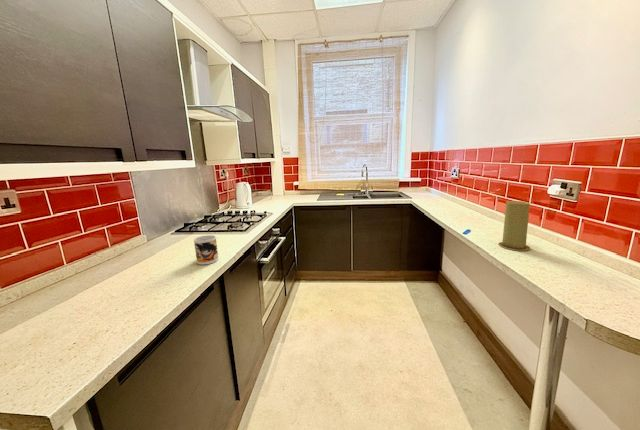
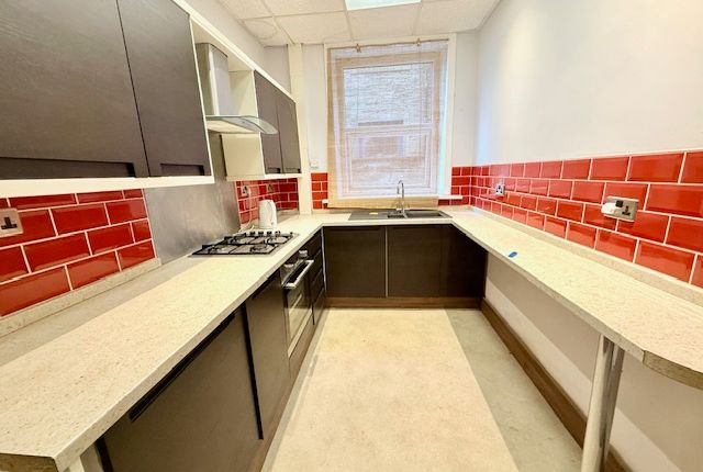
- mug (206, 248)
- candle (516, 224)
